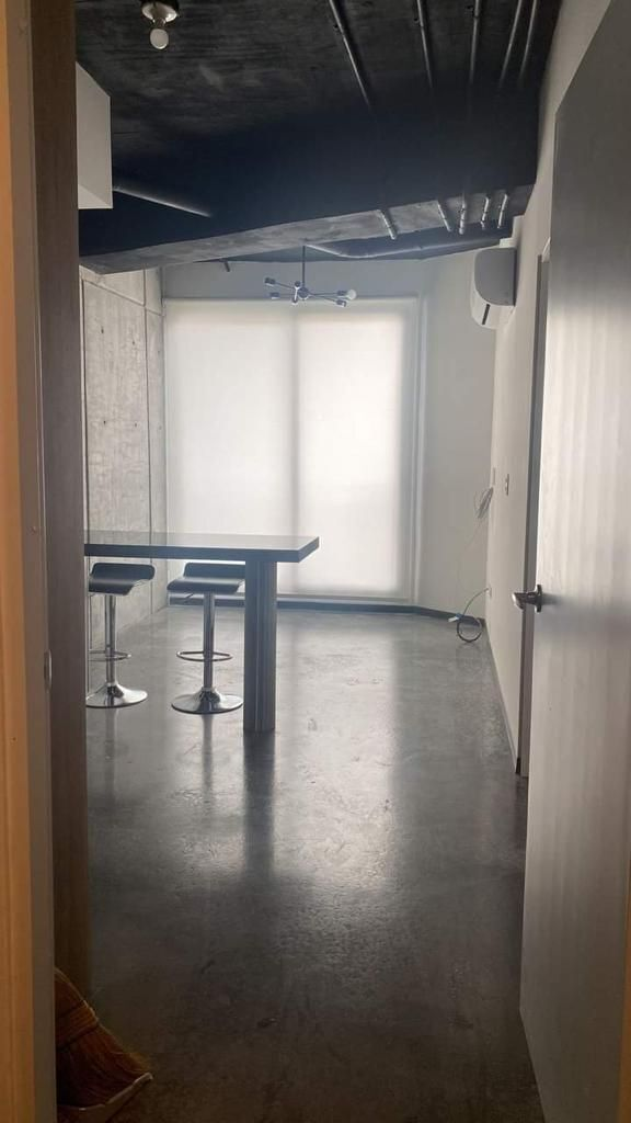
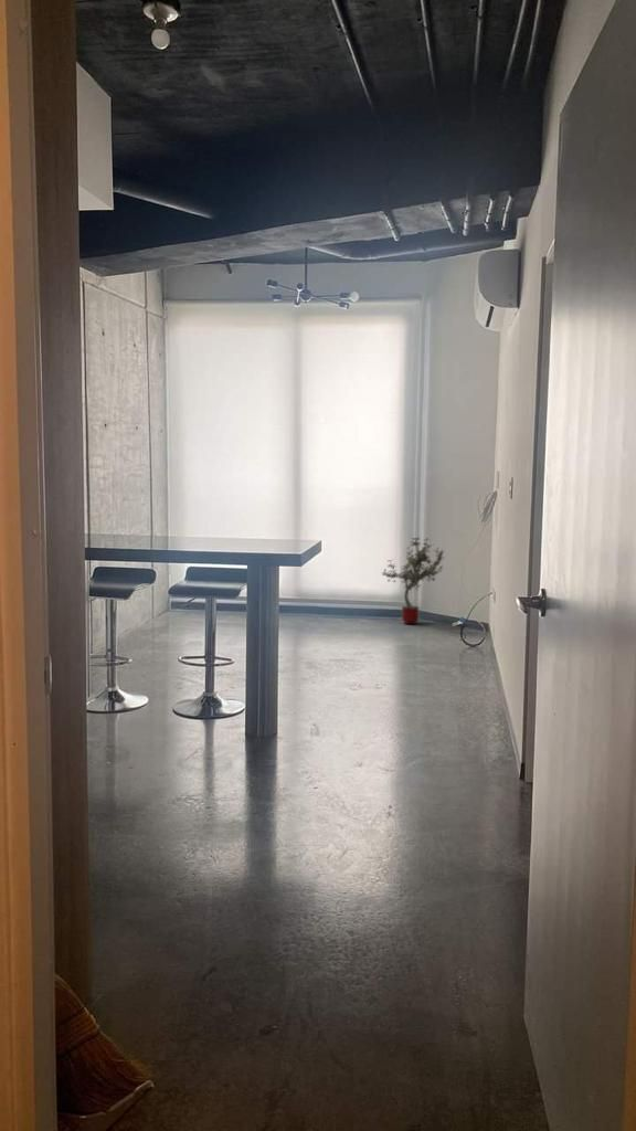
+ potted tree (413, 579)
